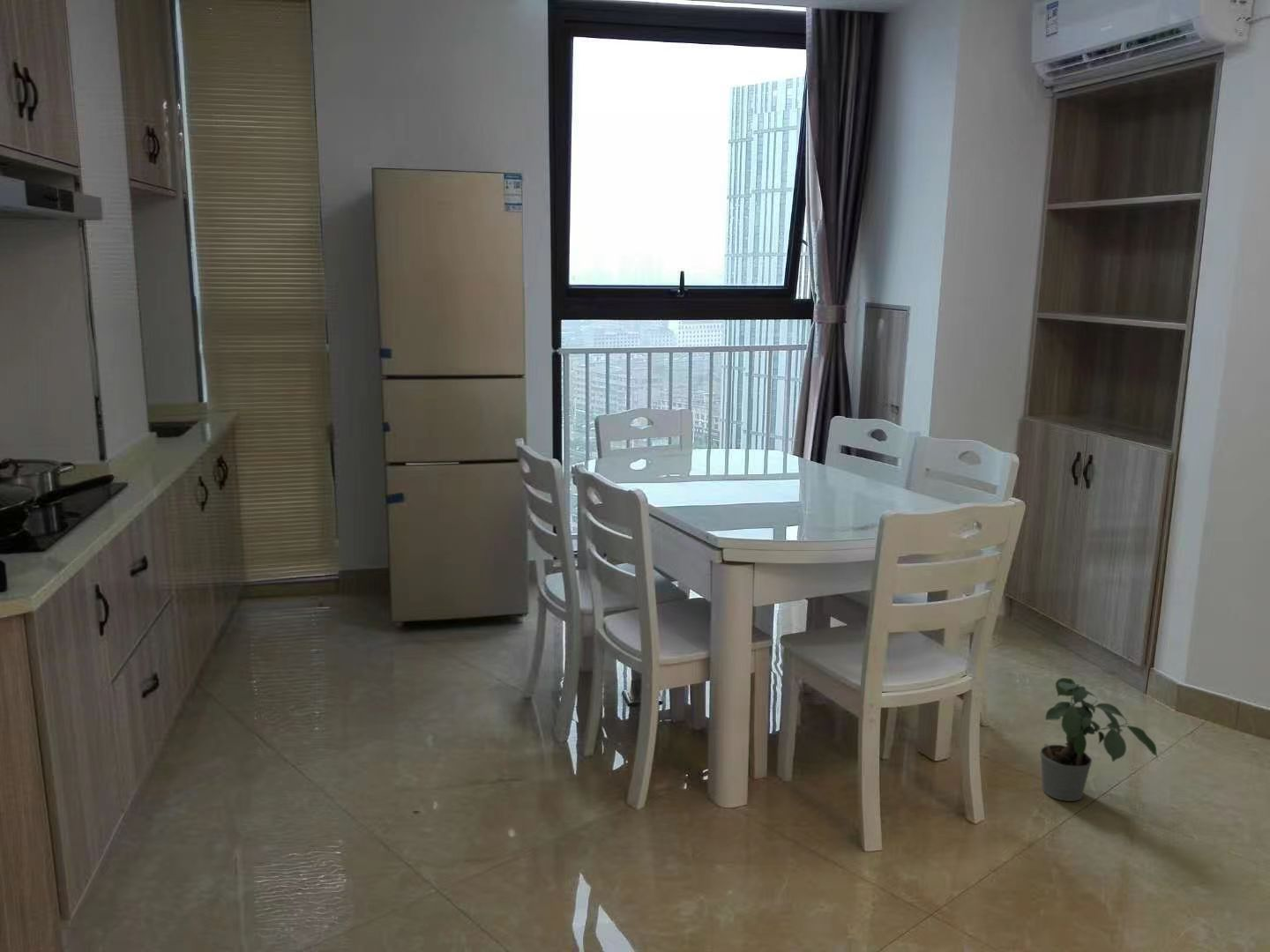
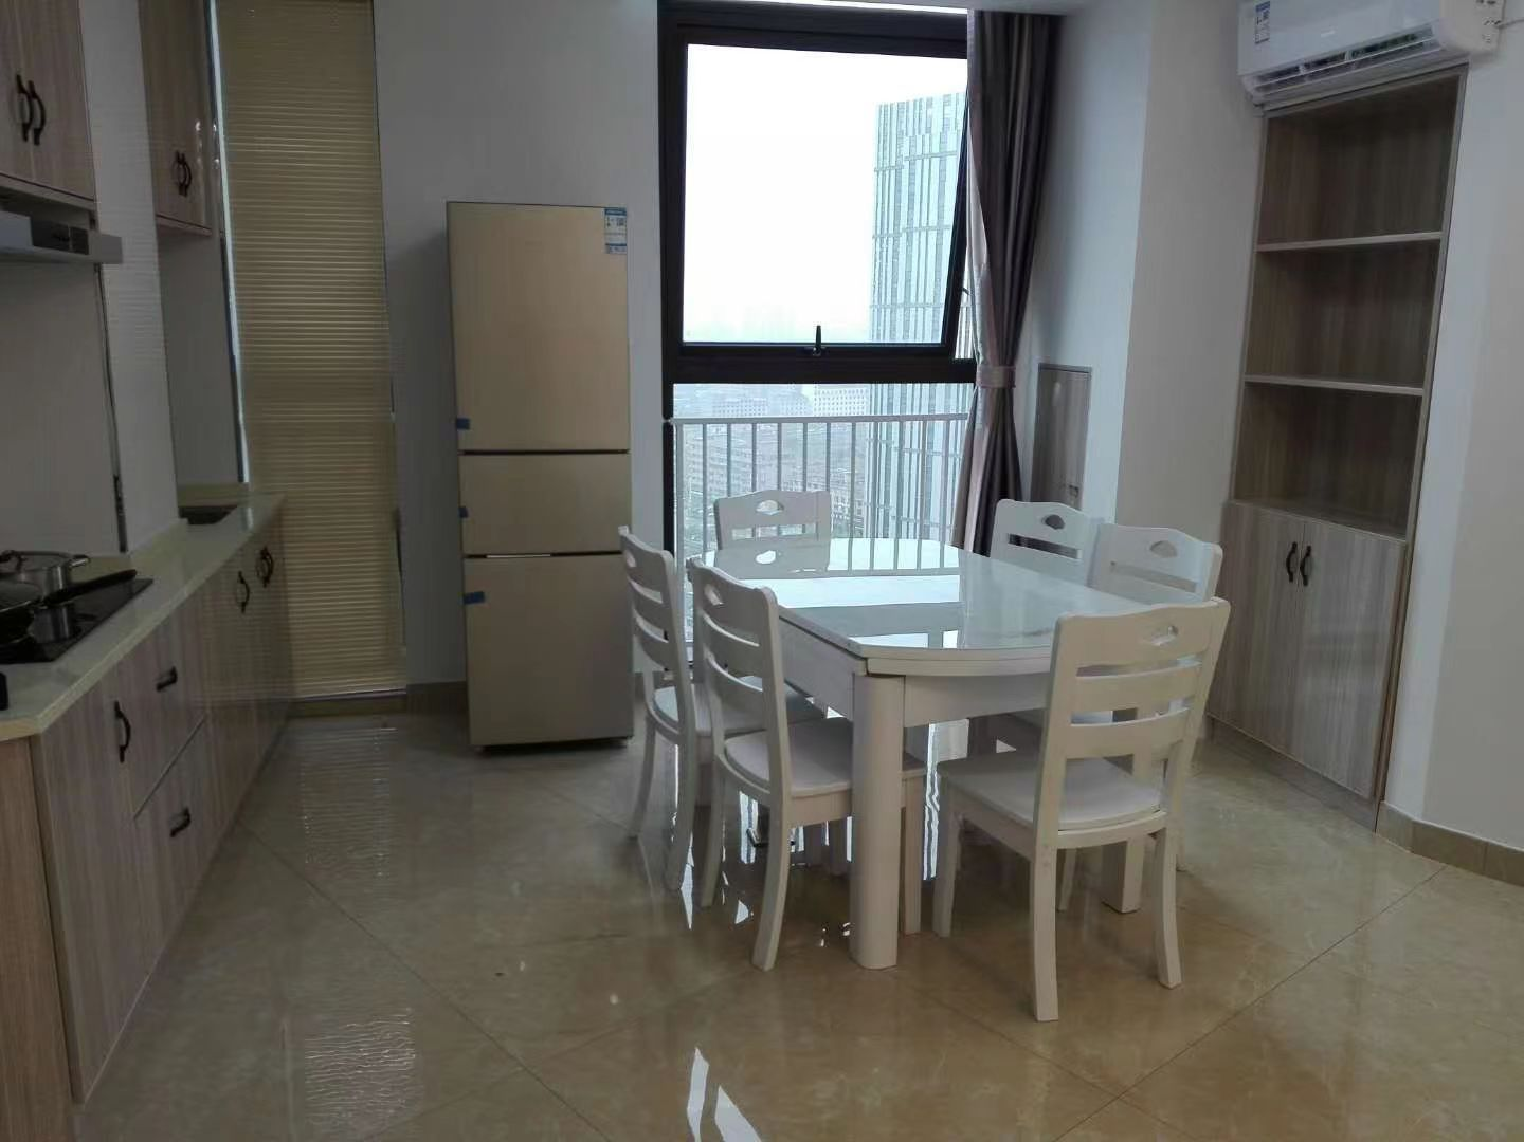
- potted plant (1082, 743)
